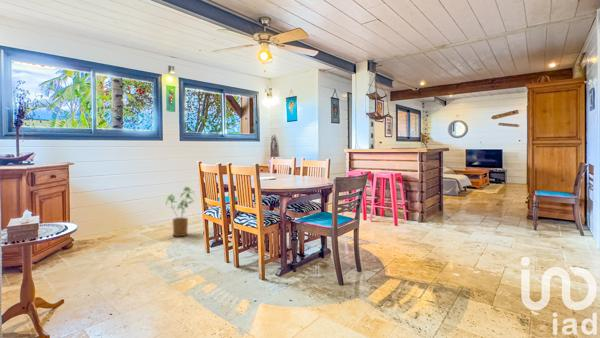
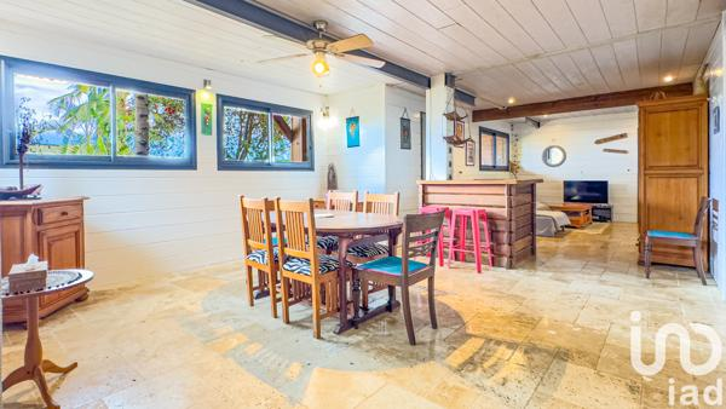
- house plant (183, 211)
